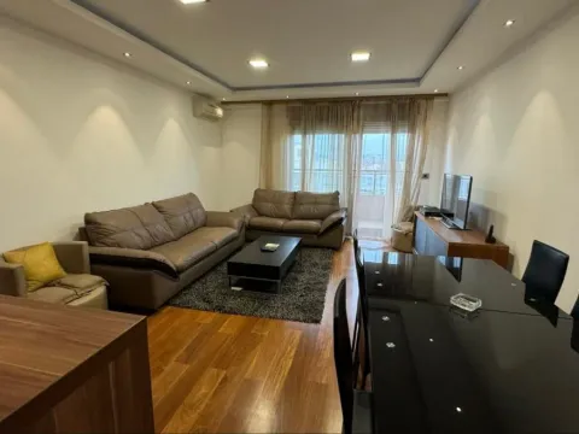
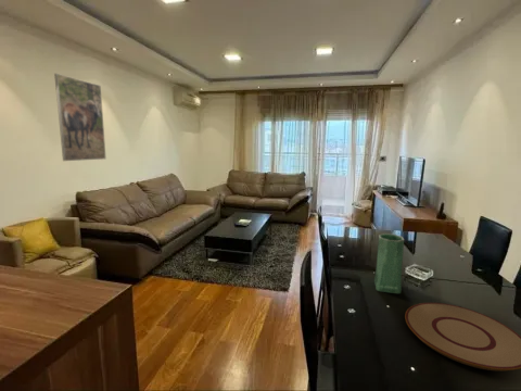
+ plate (461, 332)
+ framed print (82, 121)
+ vase (389, 262)
